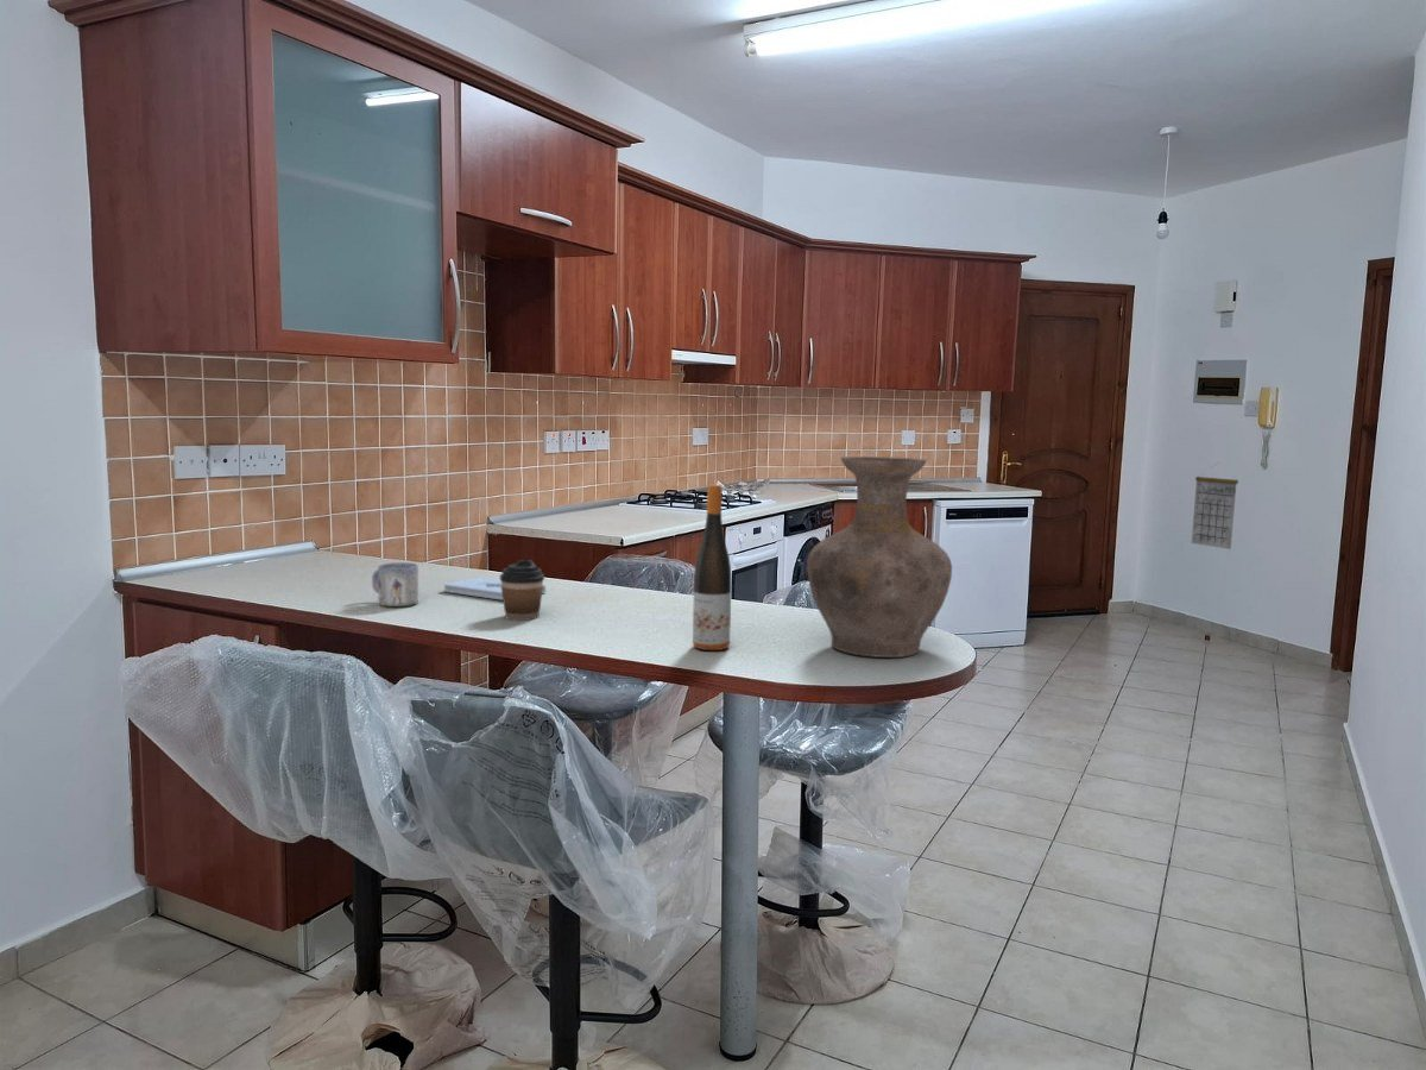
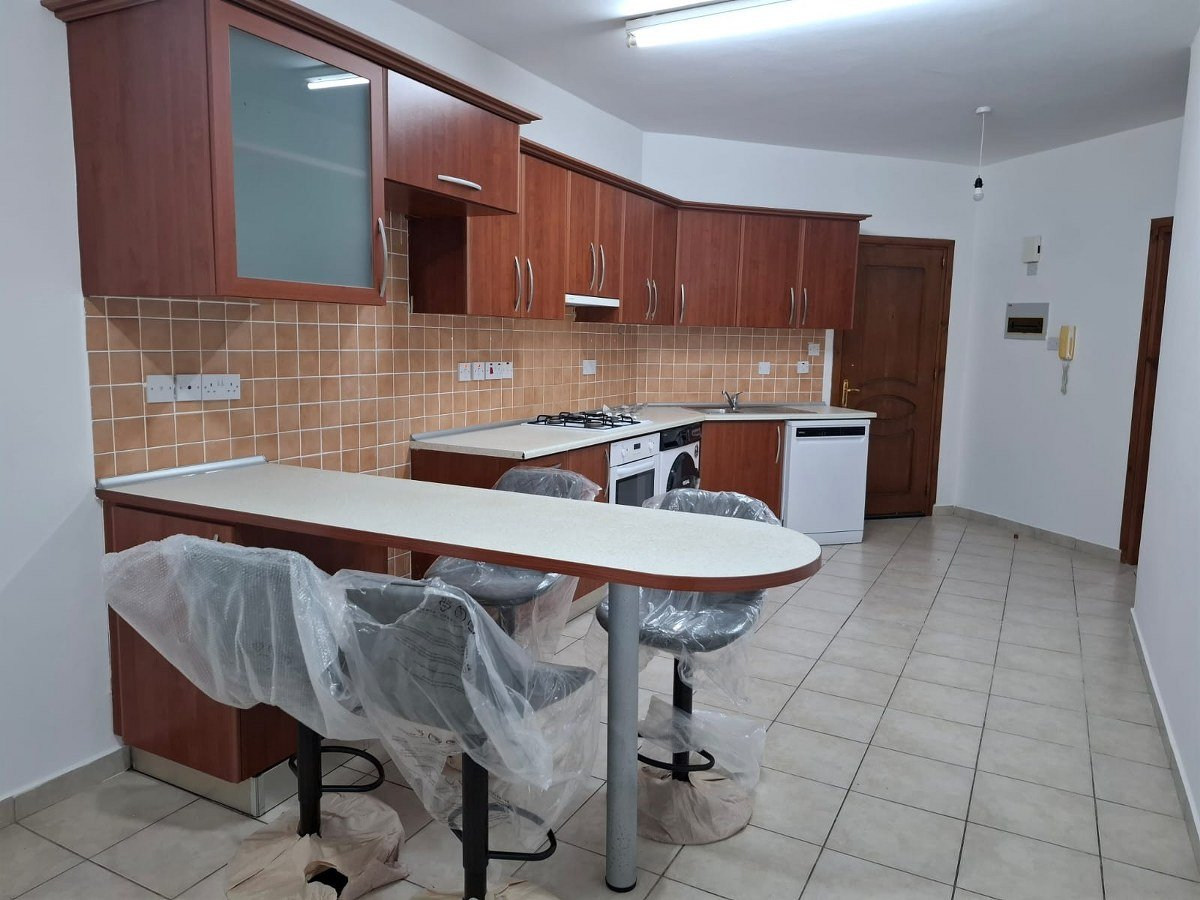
- wine bottle (713, 566)
- vase (878, 554)
- calendar (1213, 504)
- mug (392, 583)
- notepad (493, 587)
- coffee cup (522, 590)
